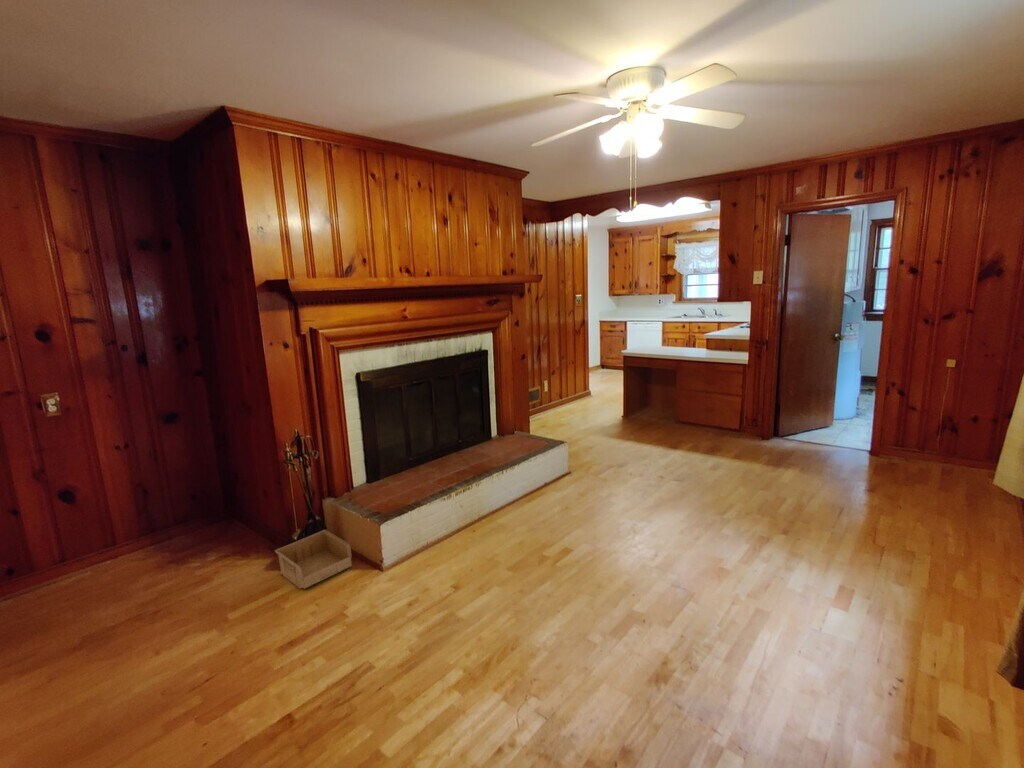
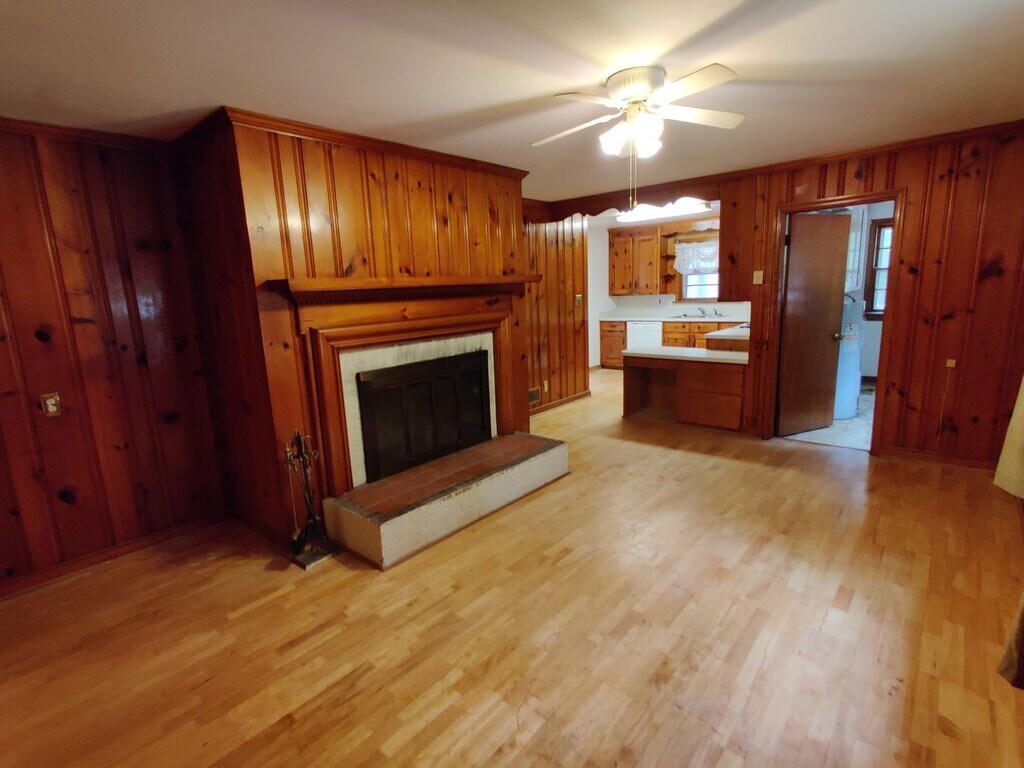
- storage bin (314, 558)
